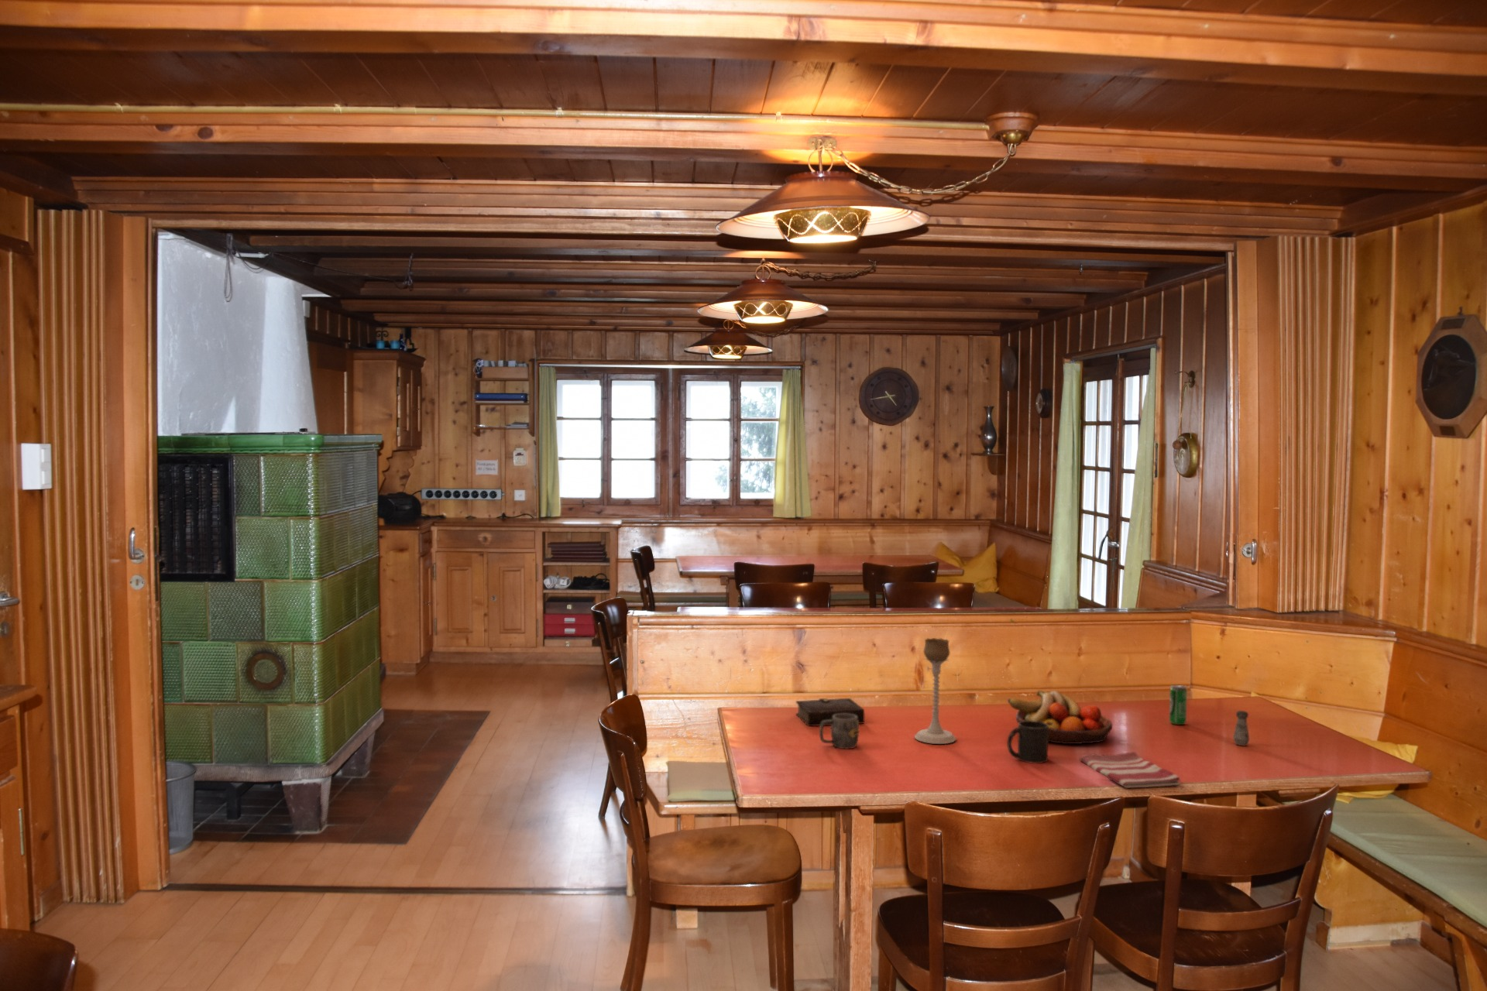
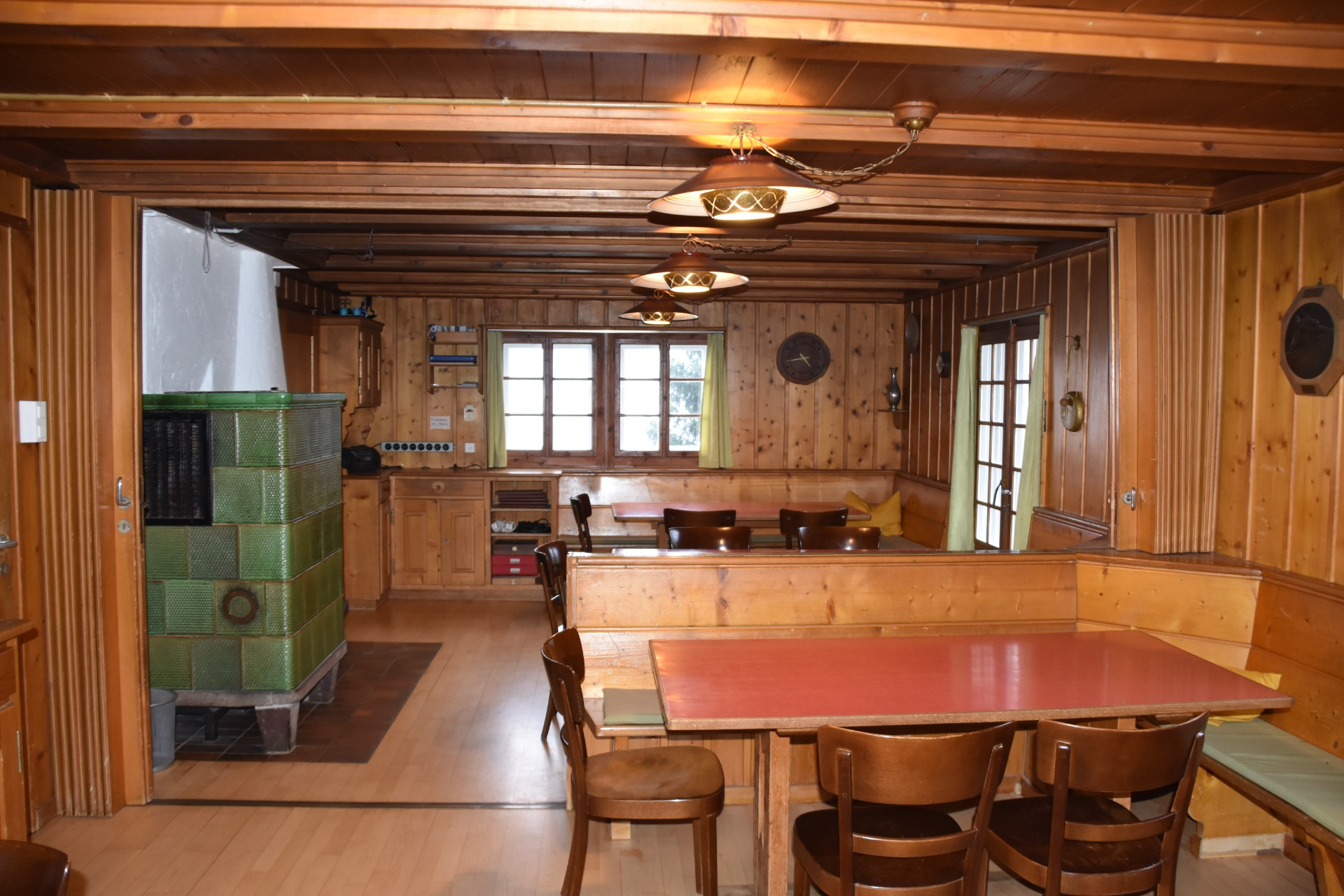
- fruit bowl (1062, 714)
- mug (839, 731)
- book (839, 711)
- beverage can (1178, 705)
- salt shaker (1241, 728)
- dish towel (1129, 768)
- mug (1026, 742)
- candle holder (936, 689)
